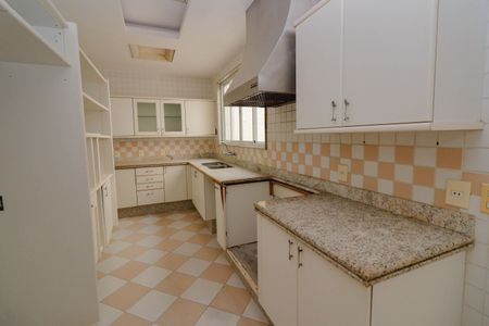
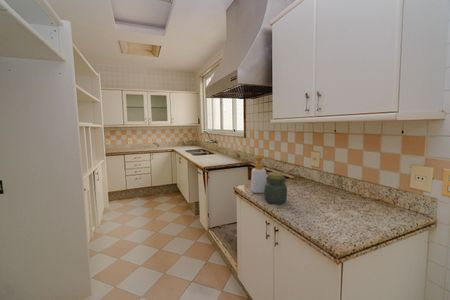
+ soap bottle (262, 173)
+ jar (275, 187)
